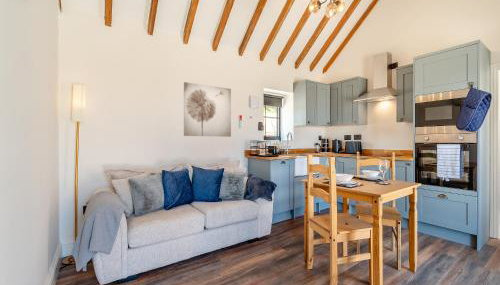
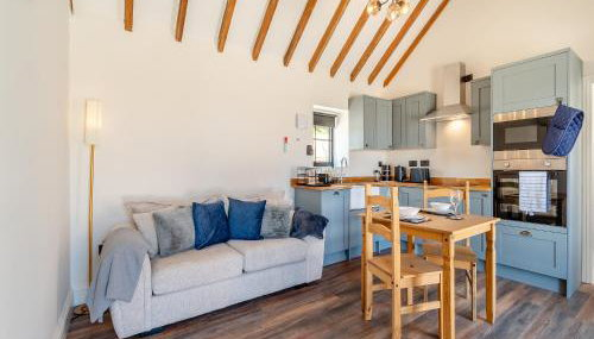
- wall art (208, 111)
